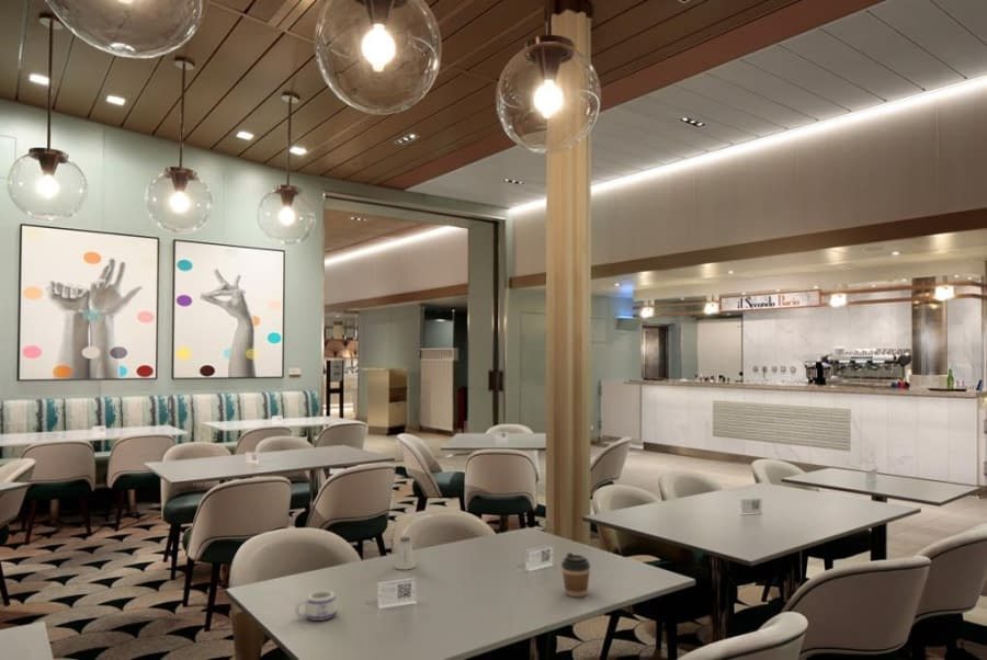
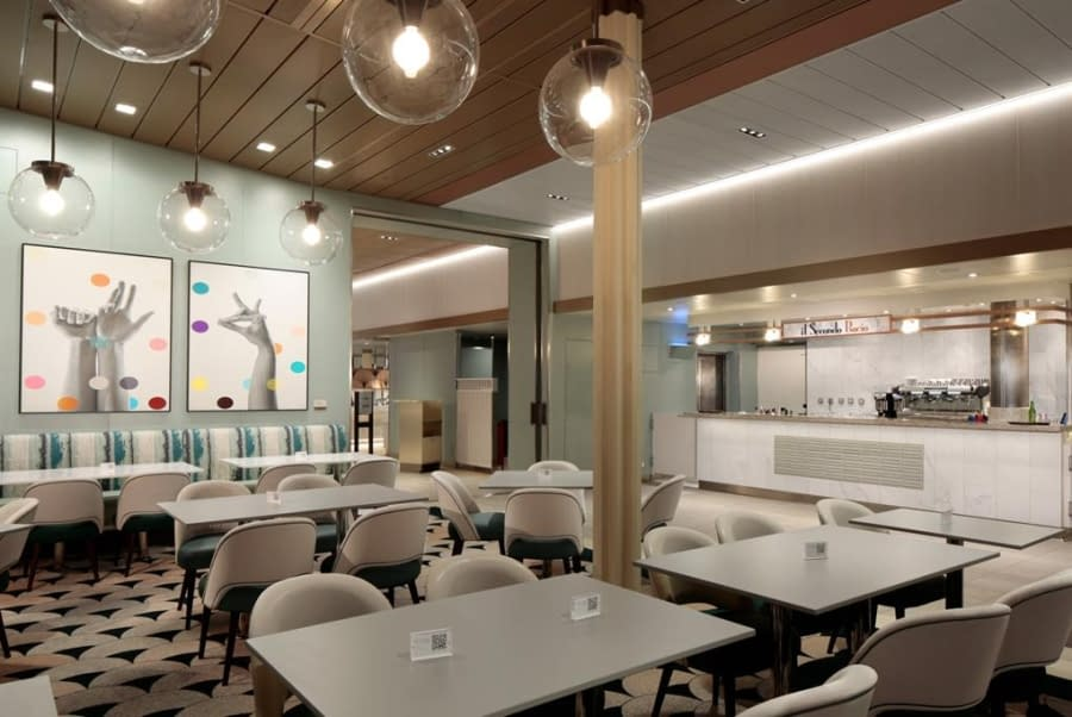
- mug (316, 605)
- saltshaker (405, 551)
- coffee cup (576, 573)
